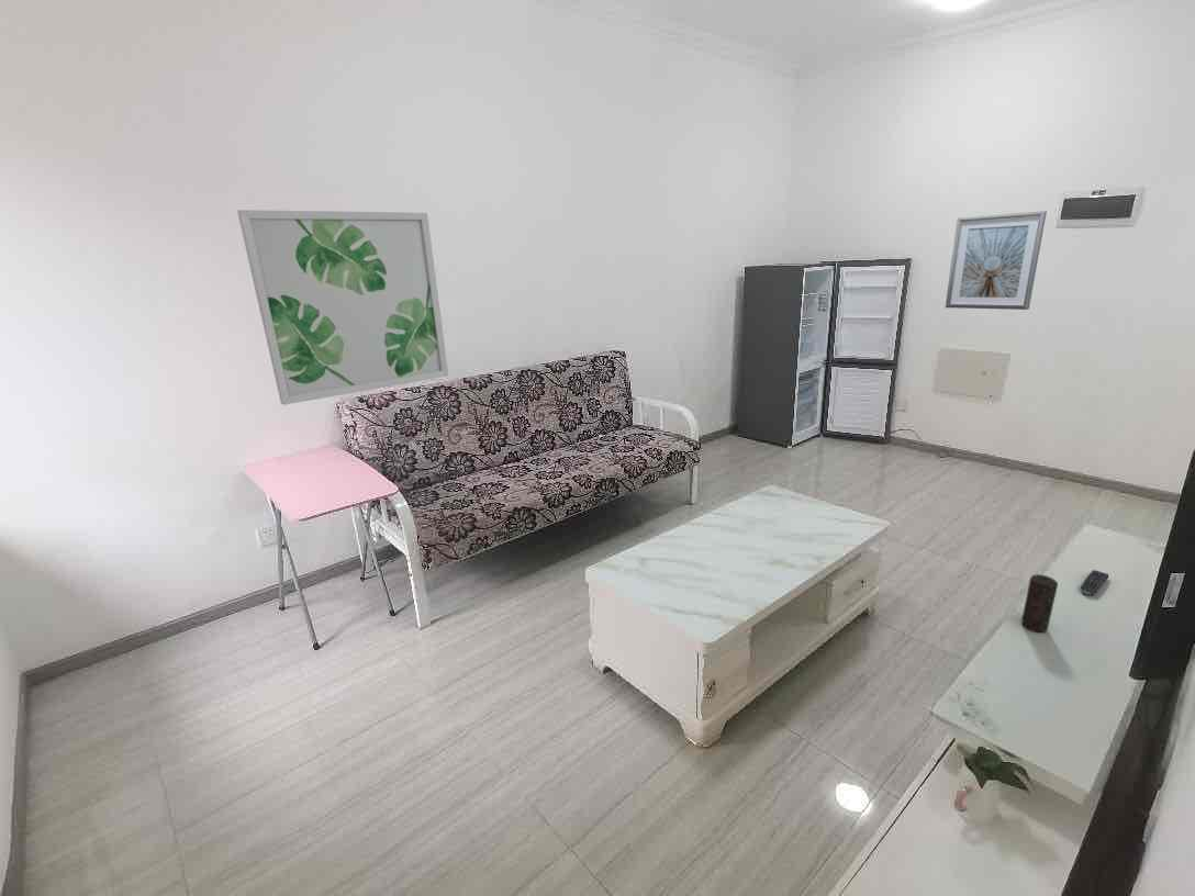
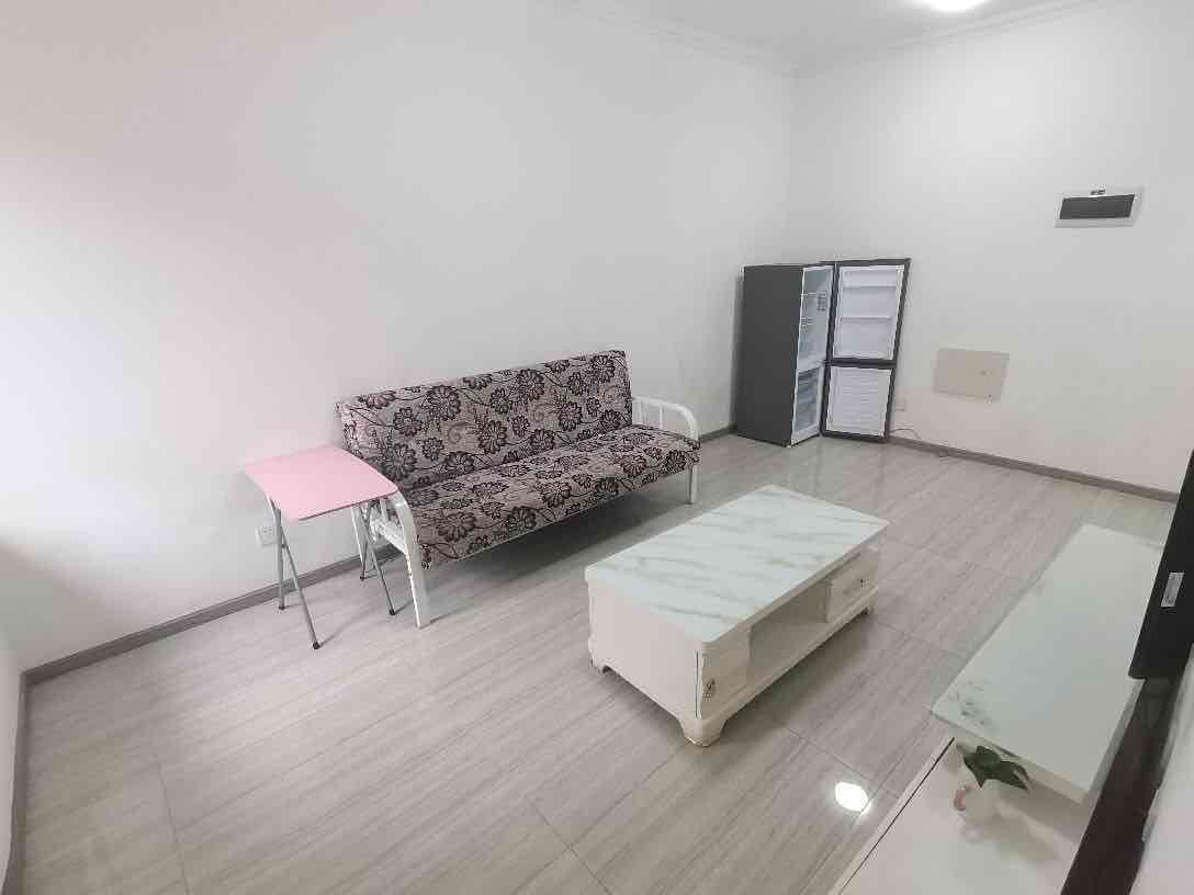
- remote control (1094, 582)
- wall art (357, 304)
- candle (1039, 603)
- picture frame (992, 262)
